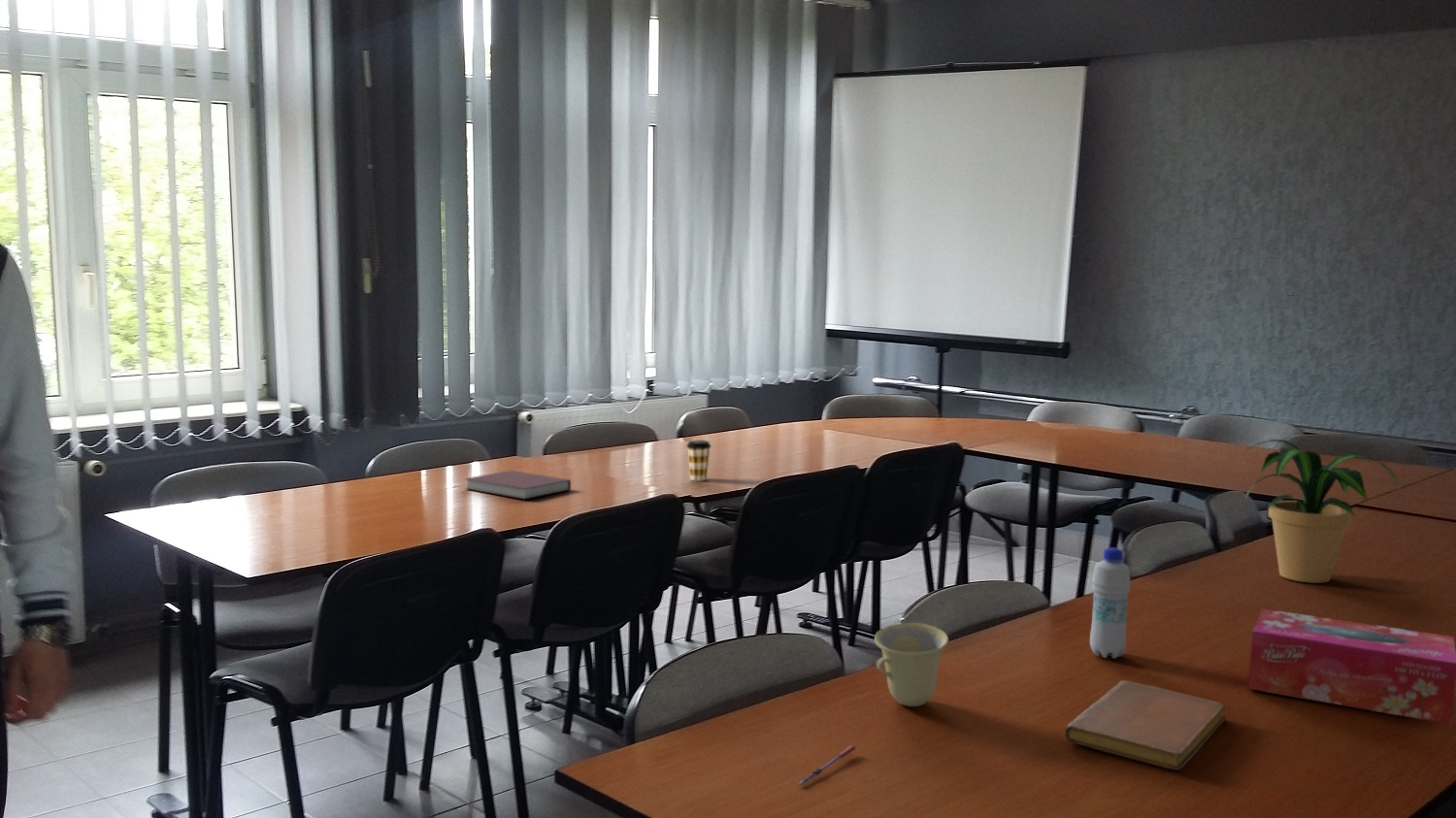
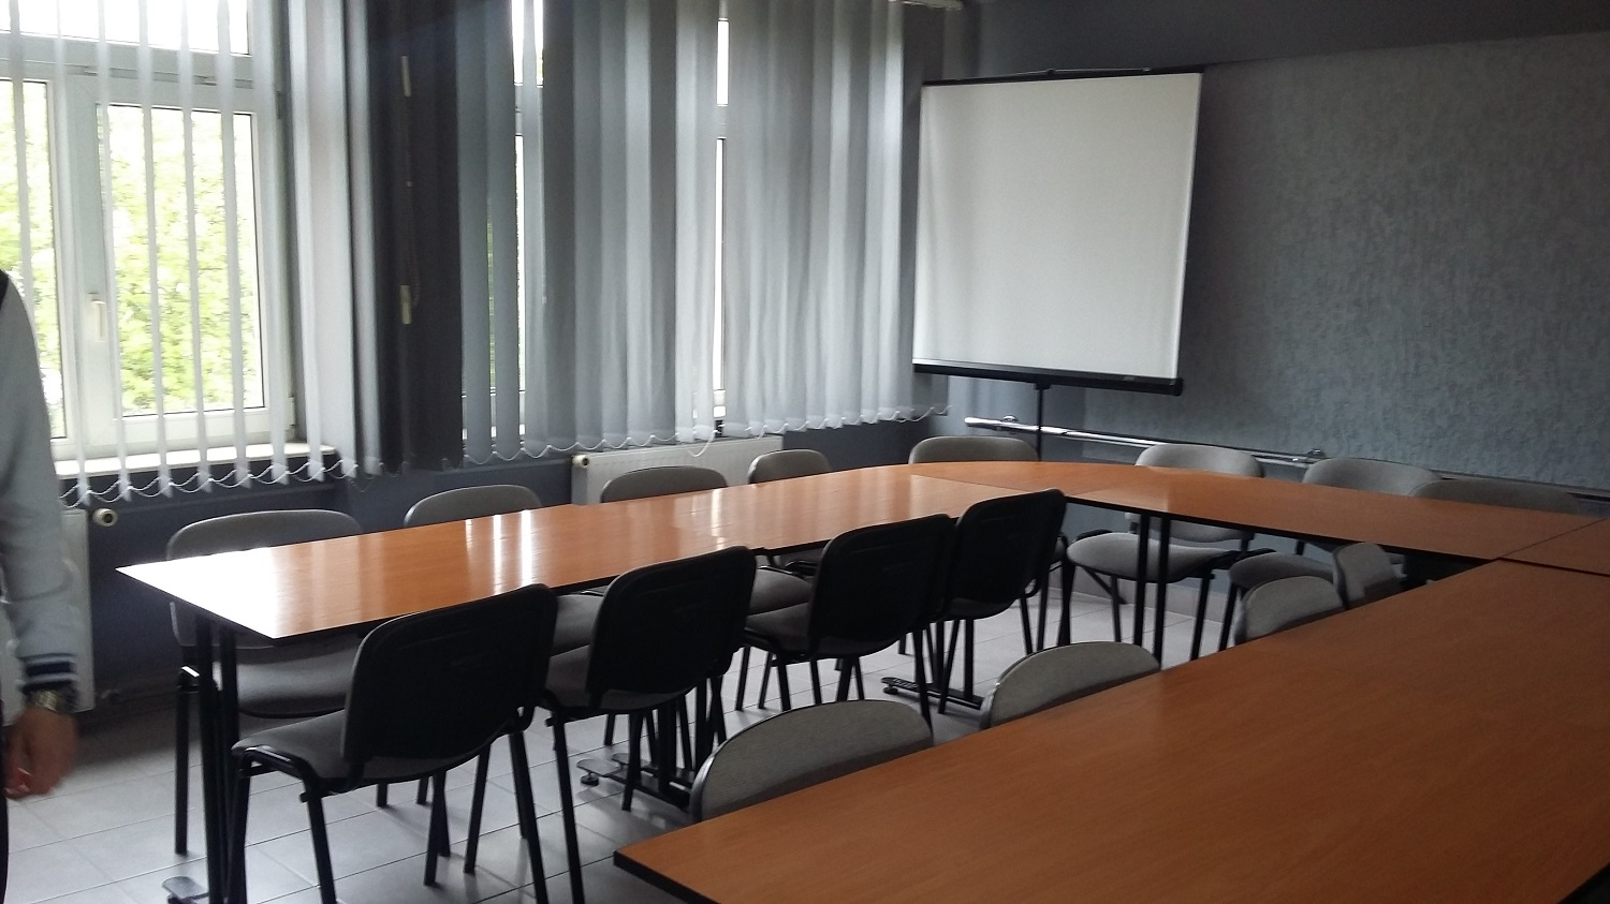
- potted plant (1307, 510)
- tissue box (1350, 663)
- bottle (1109, 601)
- coffee cup (698, 460)
- notebook (1147, 721)
- notebook (517, 483)
- pen (827, 764)
- cup (910, 668)
